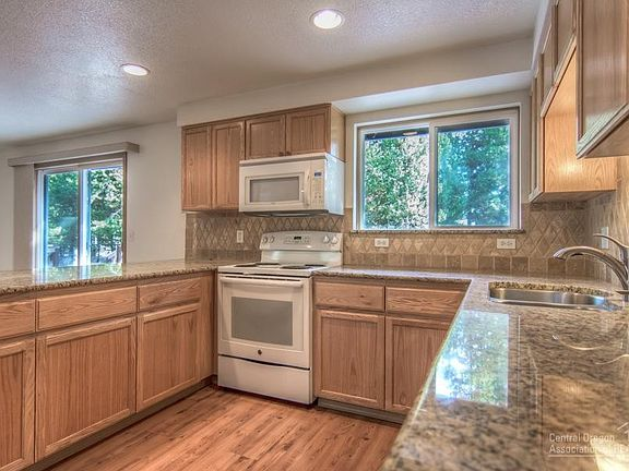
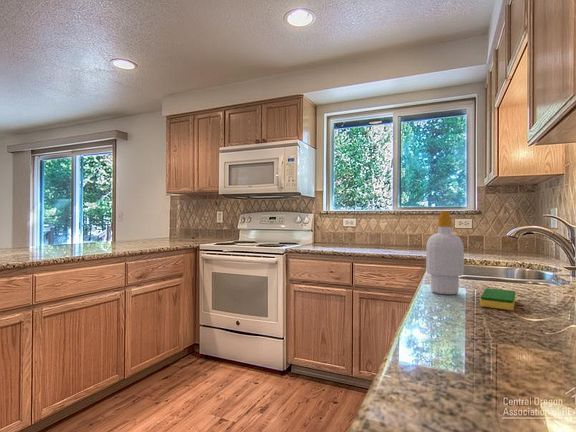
+ dish sponge (498, 298)
+ soap bottle (444, 251)
